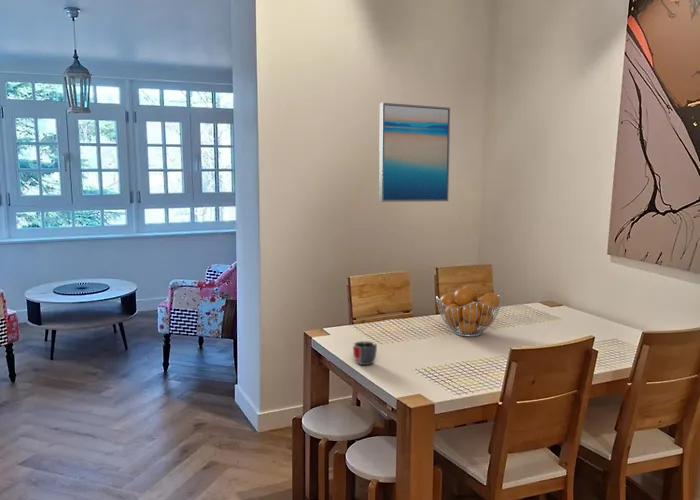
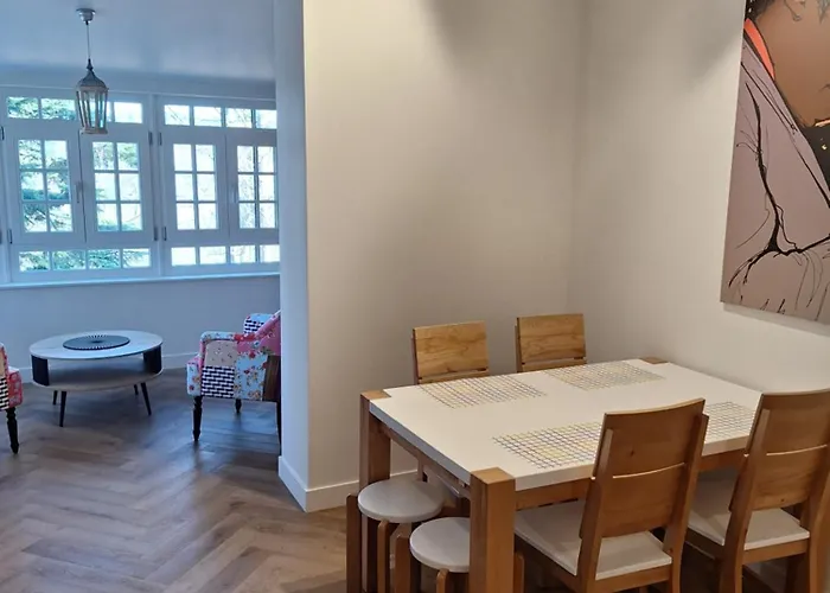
- wall art (415, 153)
- fruit basket (468, 310)
- mug (362, 352)
